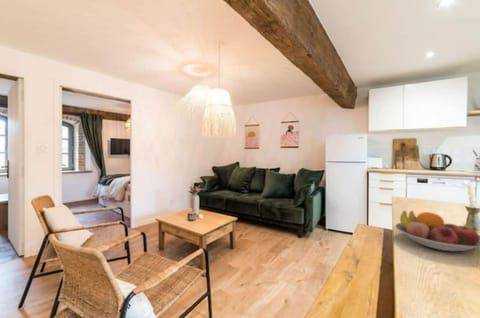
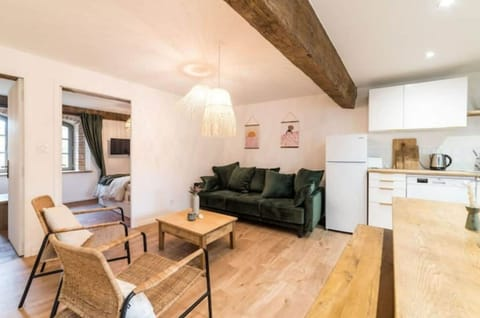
- fruit bowl (437, 229)
